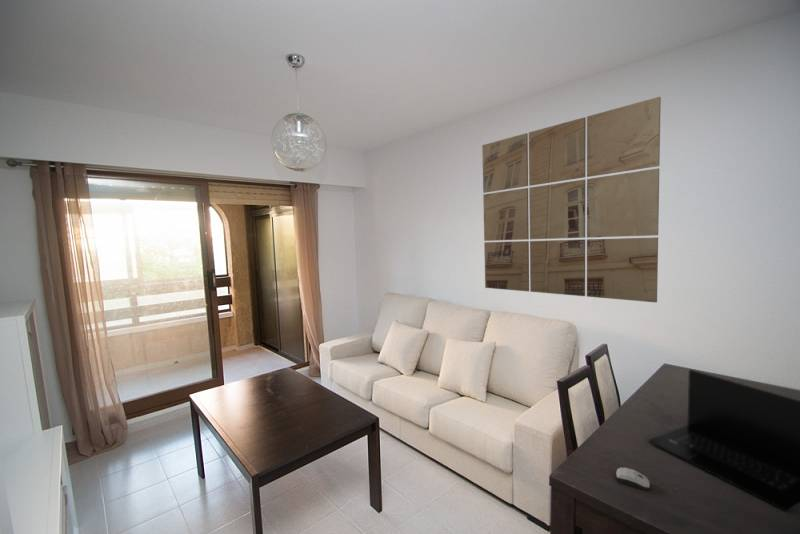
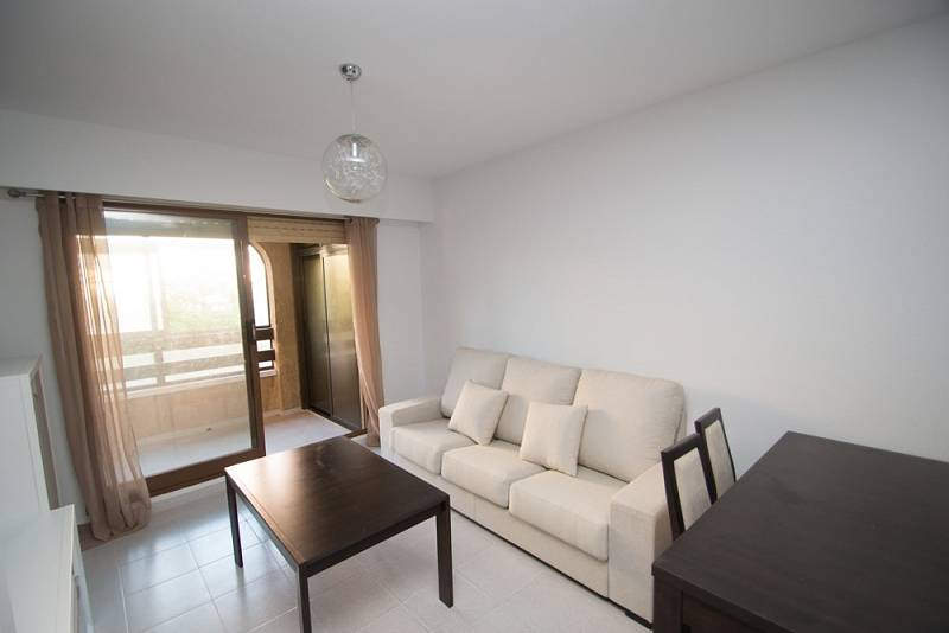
- computer mouse (632, 477)
- wall art (555, 211)
- laptop (729, 428)
